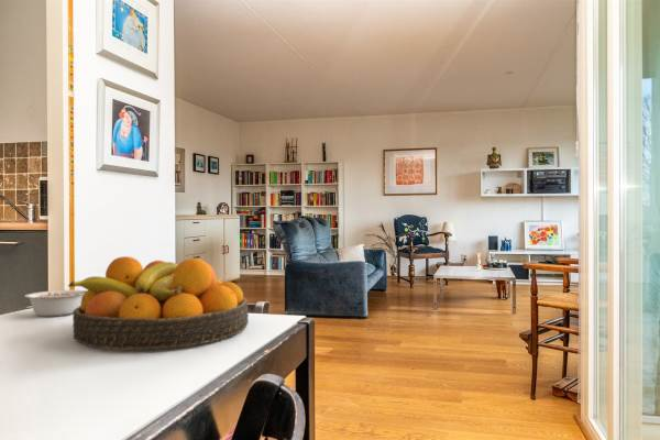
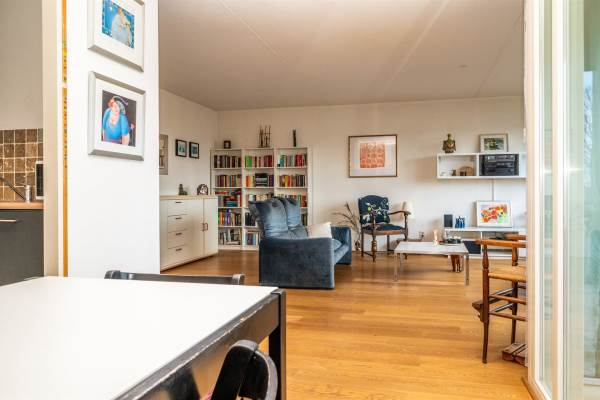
- fruit bowl (165, 293)
- legume (59, 300)
